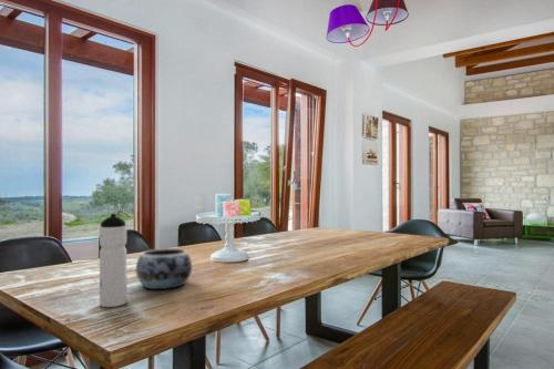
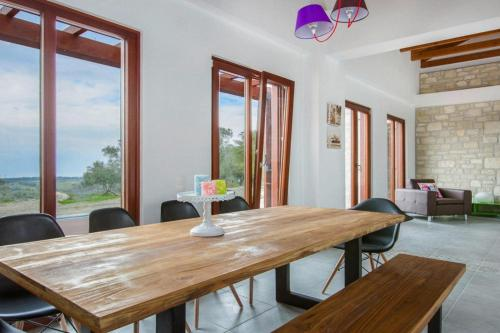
- water bottle (113, 258)
- decorative bowl (164, 267)
